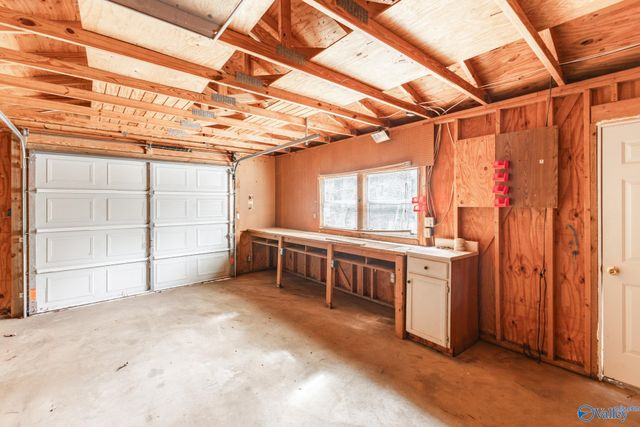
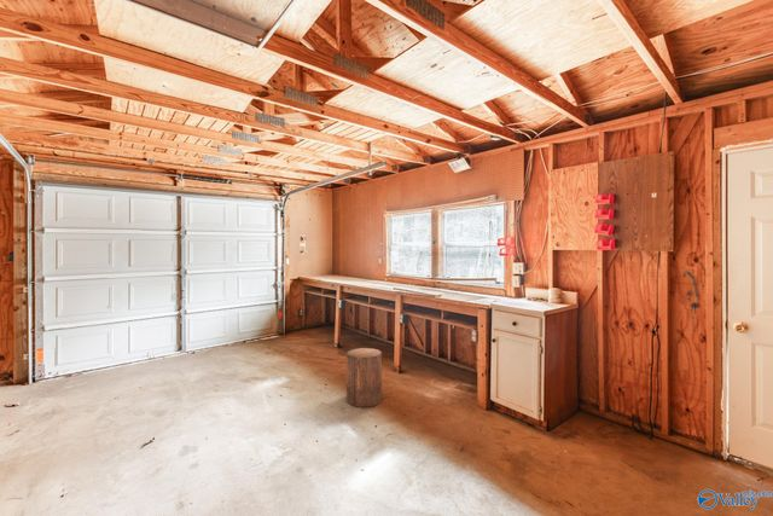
+ stool (364, 376)
